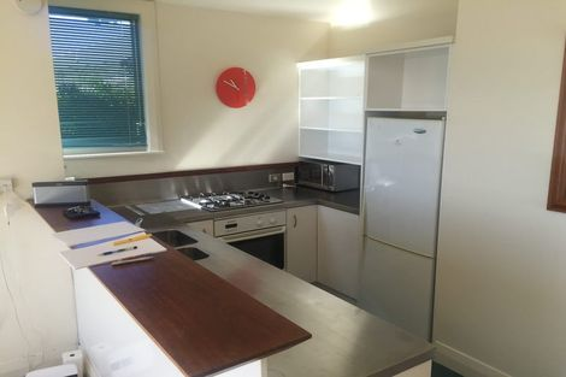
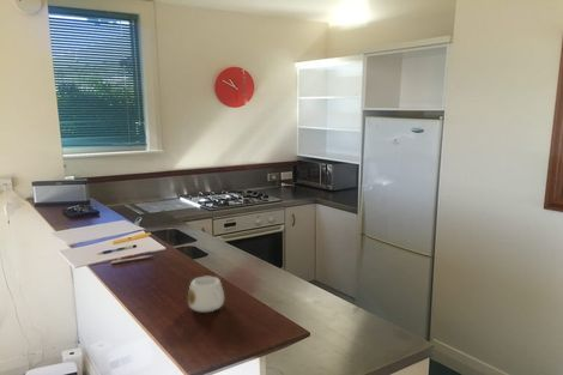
+ mug (208, 295)
